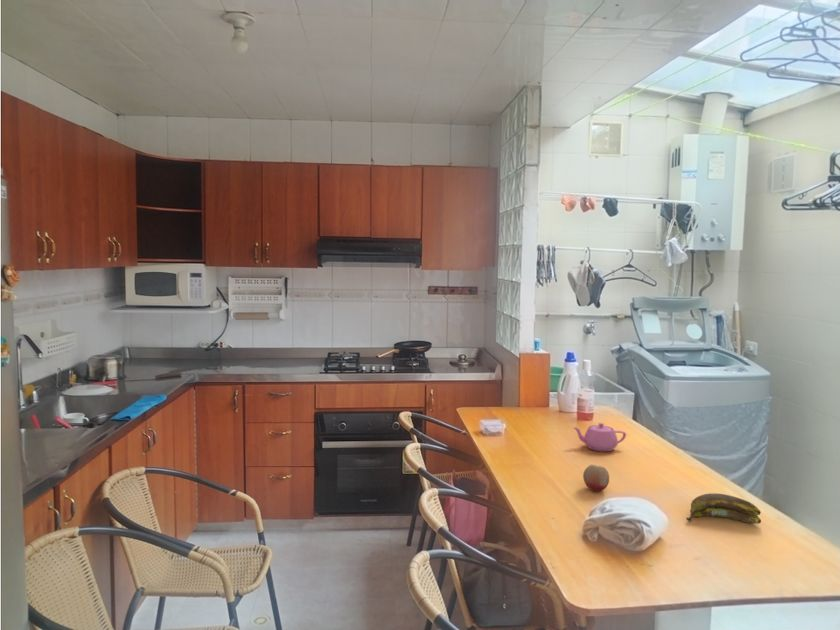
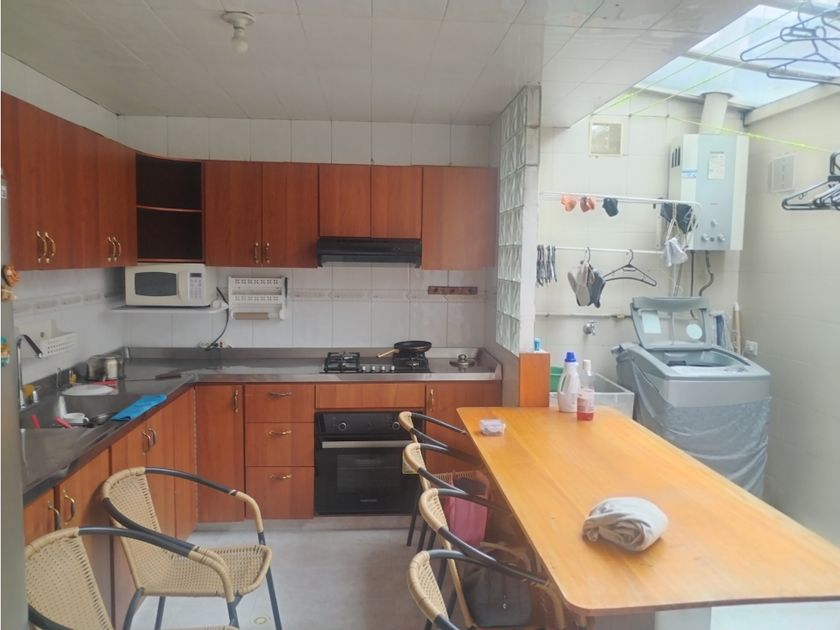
- teapot (598, 435)
- fruit (596, 477)
- banana (718, 508)
